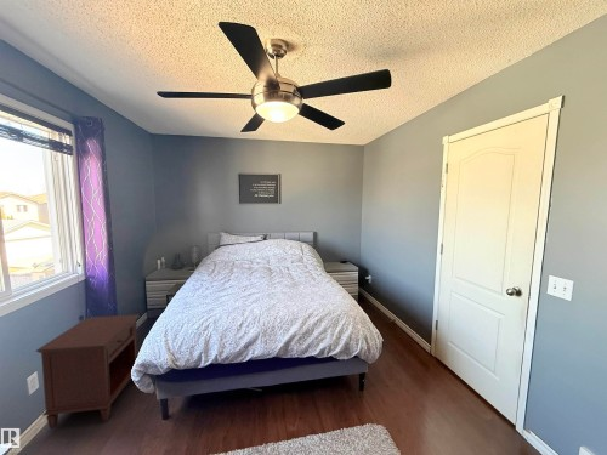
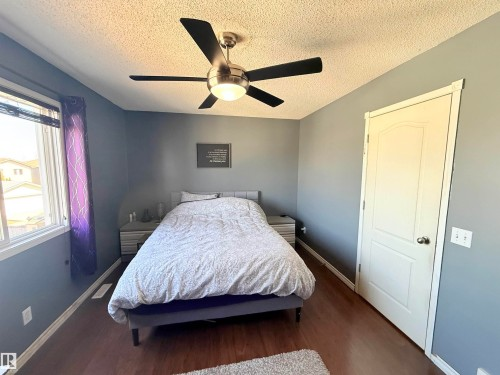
- nightstand (97, 365)
